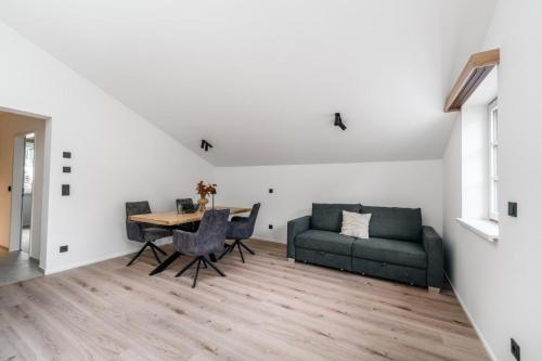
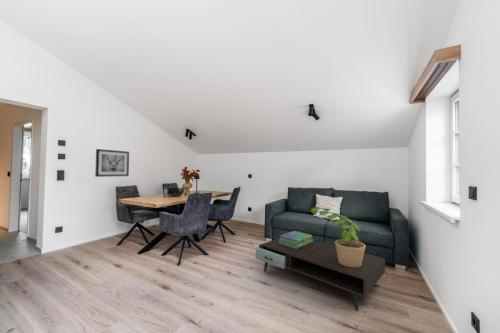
+ wall art (113, 163)
+ potted plant (339, 234)
+ coffee table (314, 266)
+ stack of books (295, 238)
